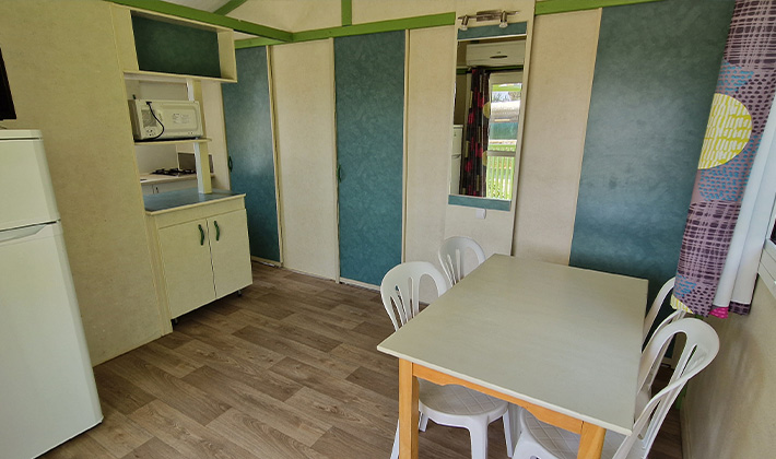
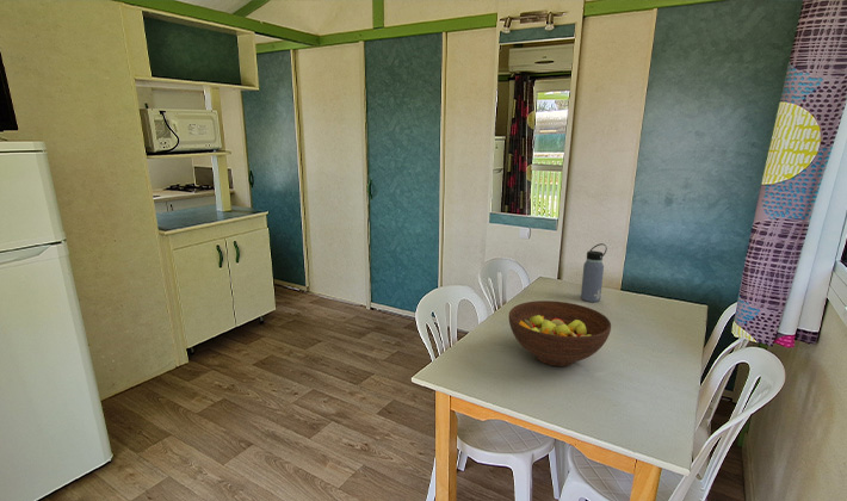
+ water bottle (593, 272)
+ fruit bowl (556, 338)
